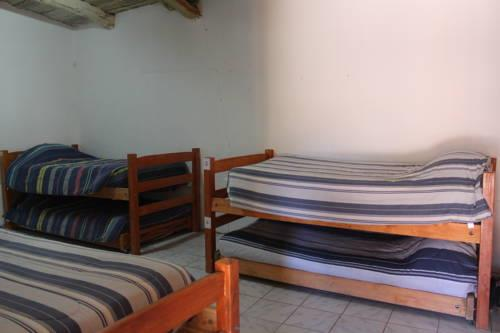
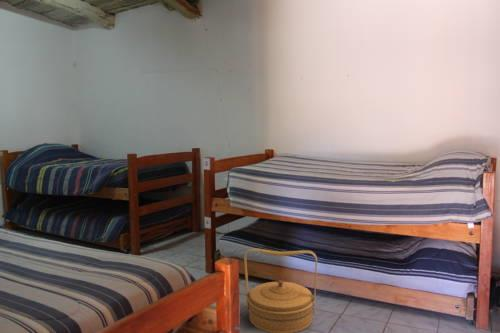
+ basket (280, 284)
